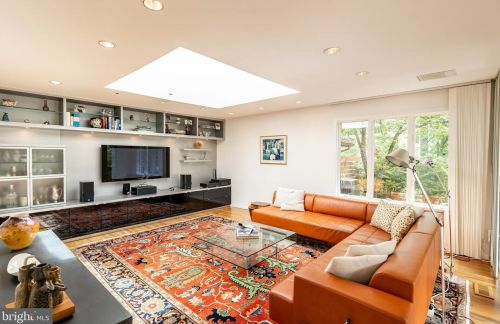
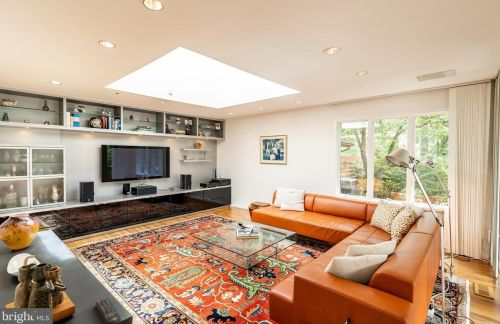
+ remote control (107, 312)
